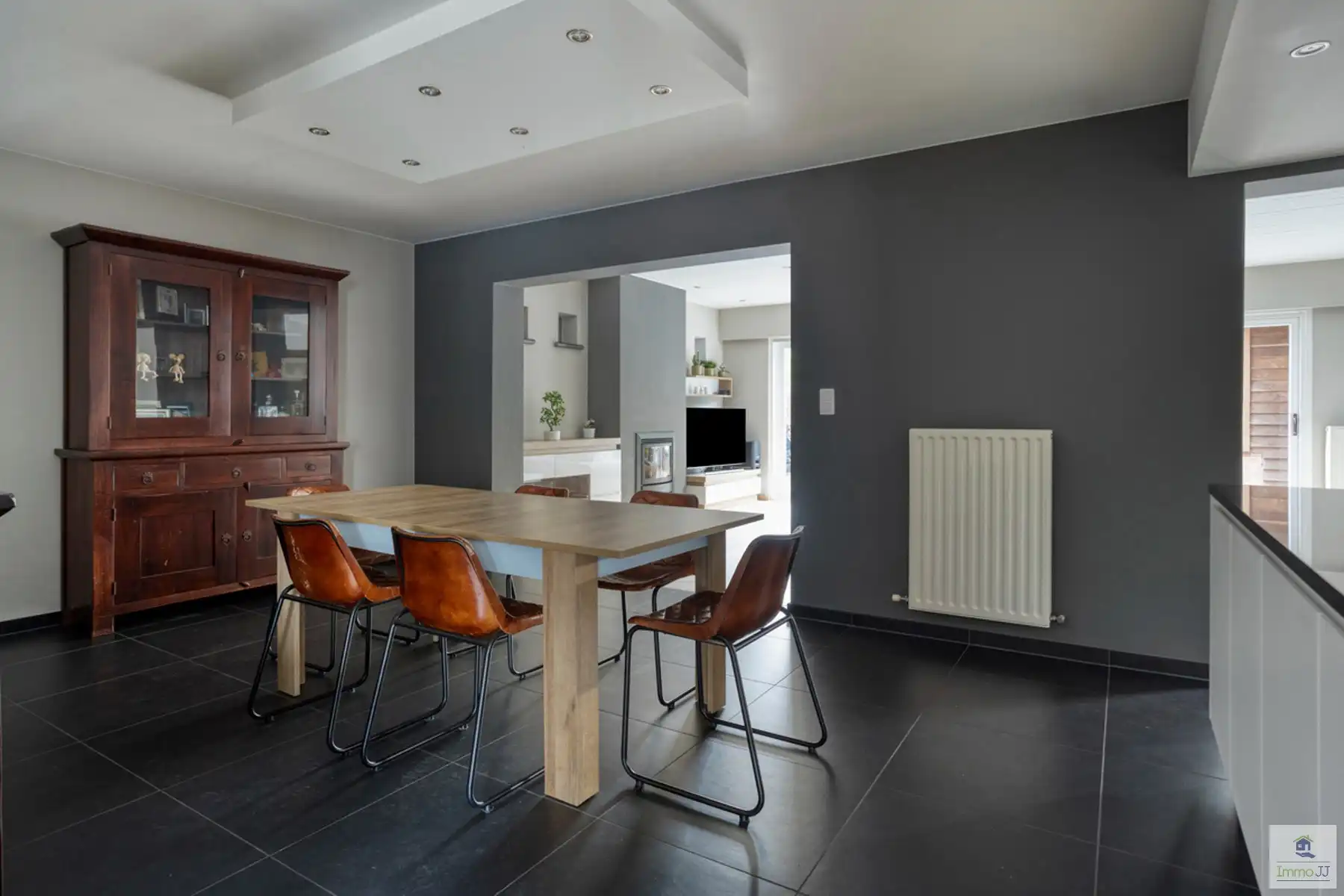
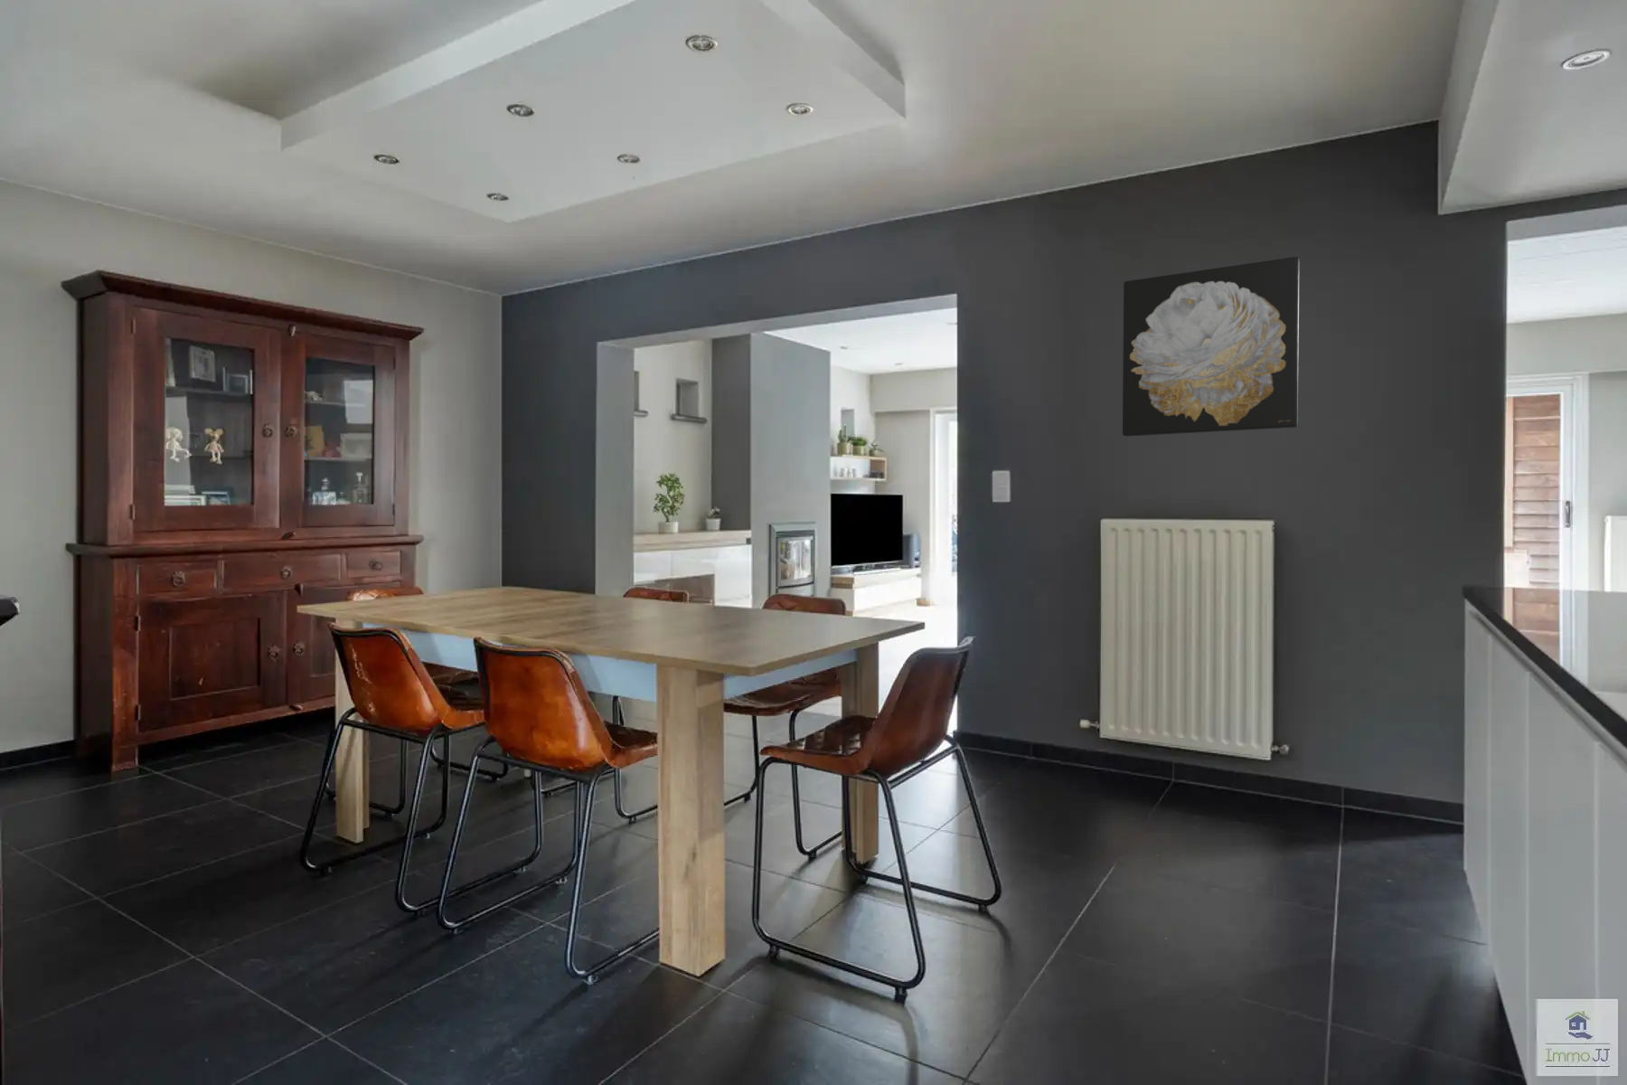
+ wall art (1207, 351)
